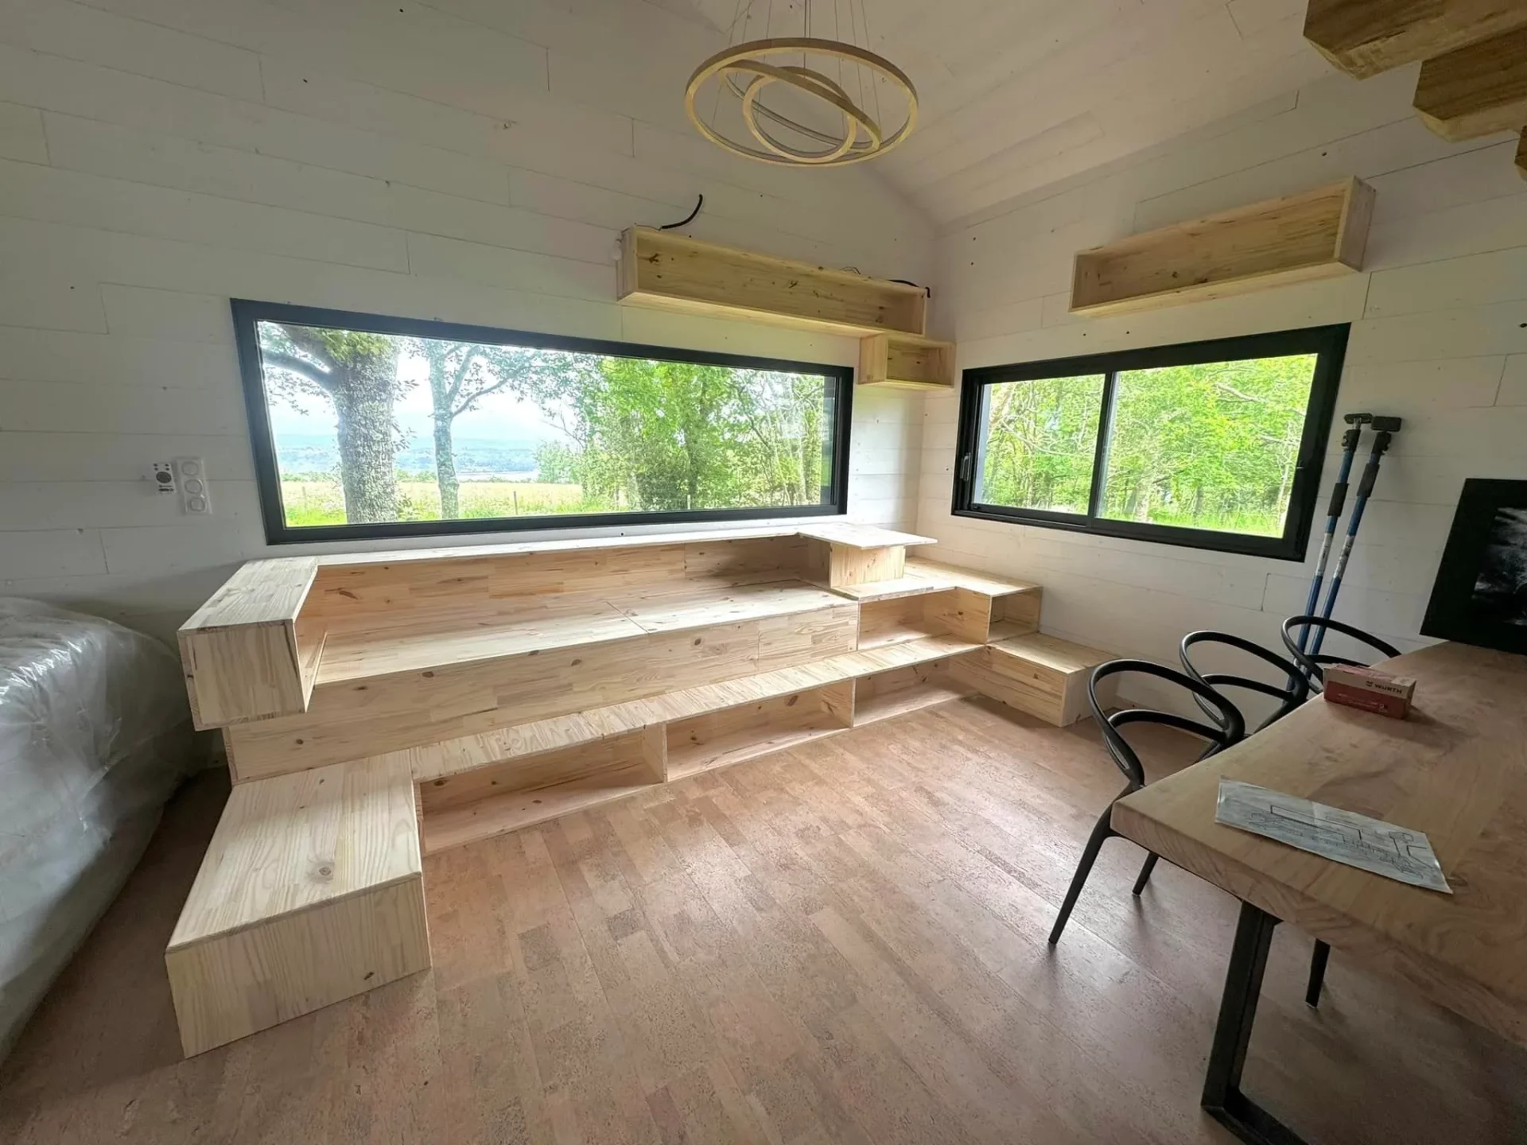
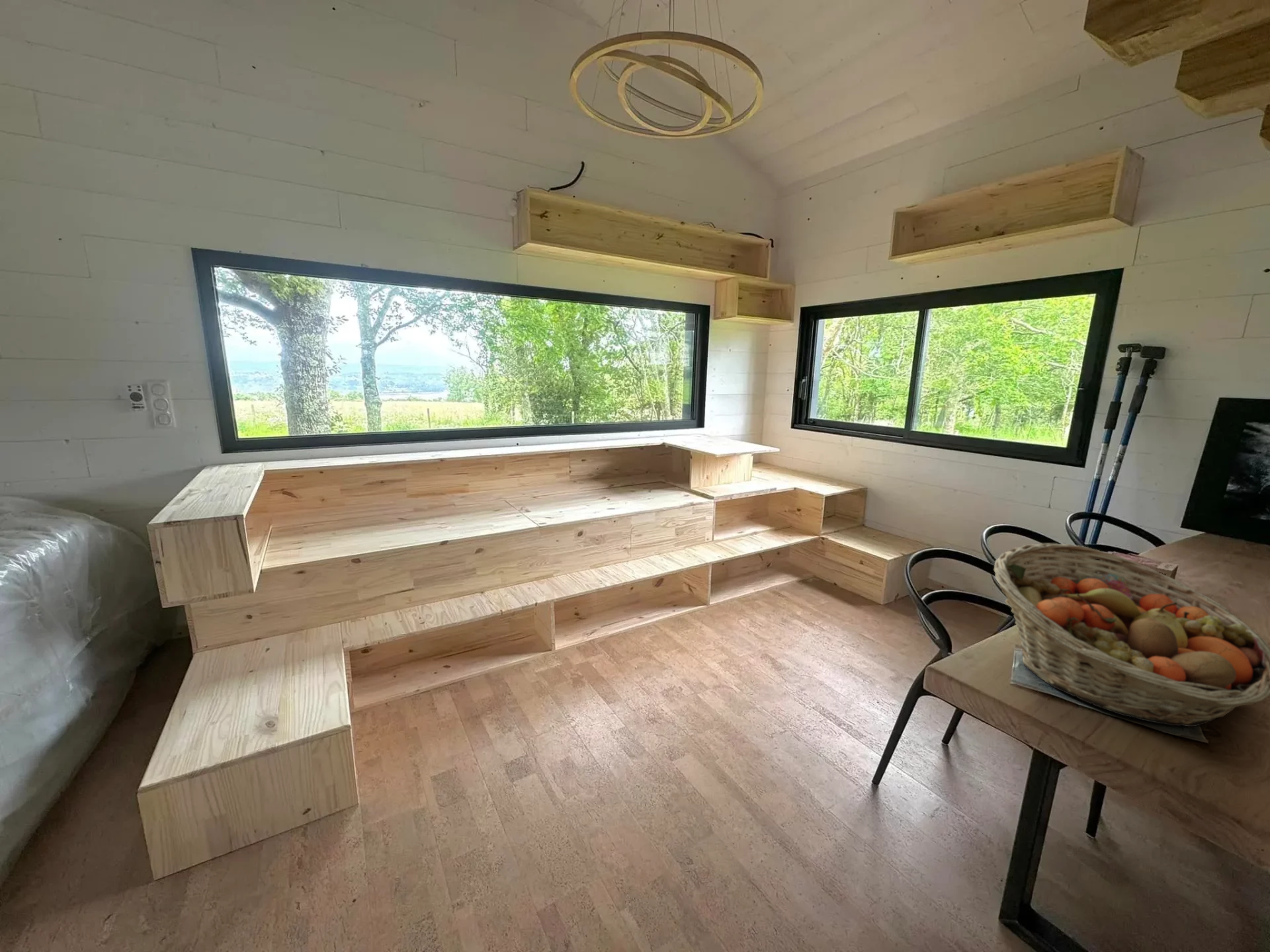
+ fruit basket (1119, 625)
